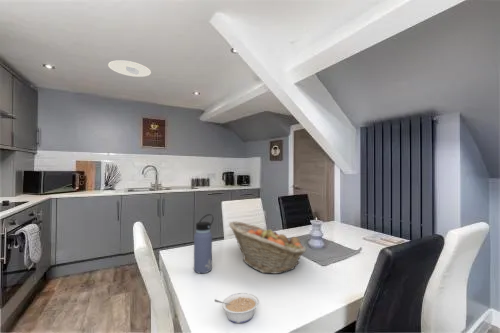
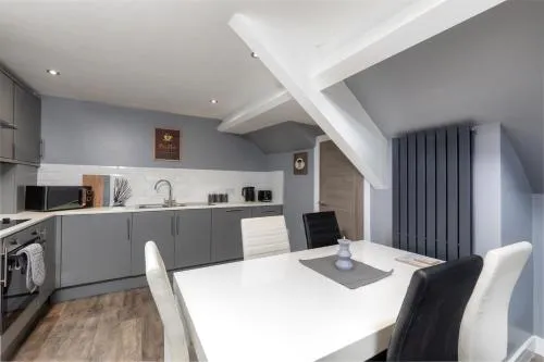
- recessed light (130, 67)
- legume (239, 308)
- water bottle (203, 242)
- fruit basket (265, 242)
